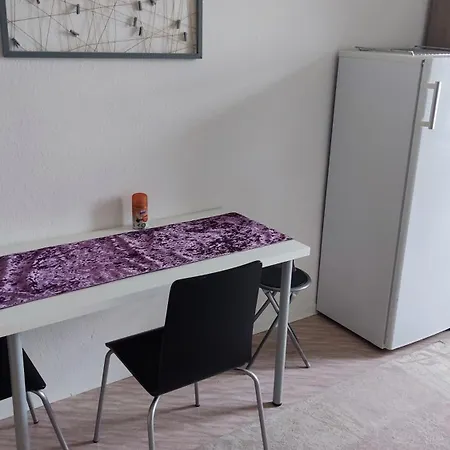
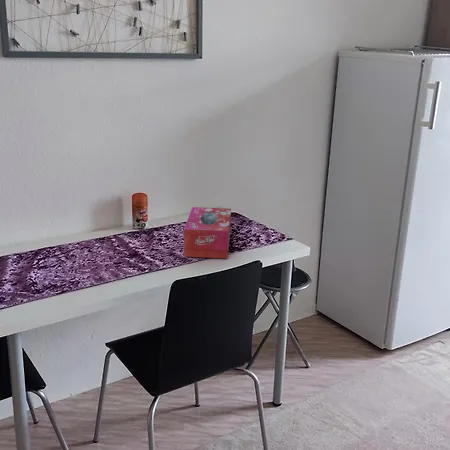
+ tissue box (208, 231)
